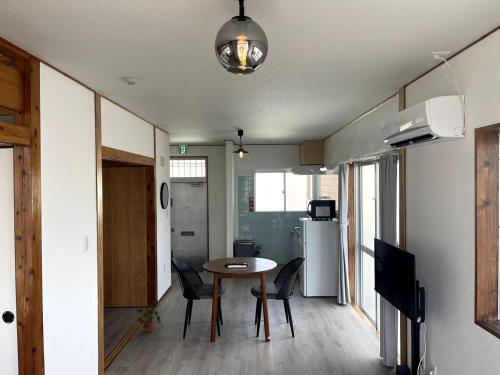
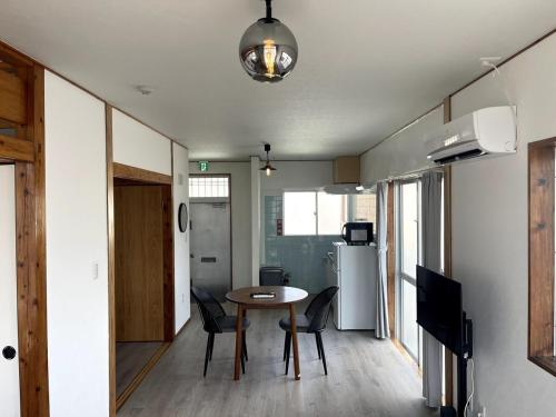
- potted plant (148, 315)
